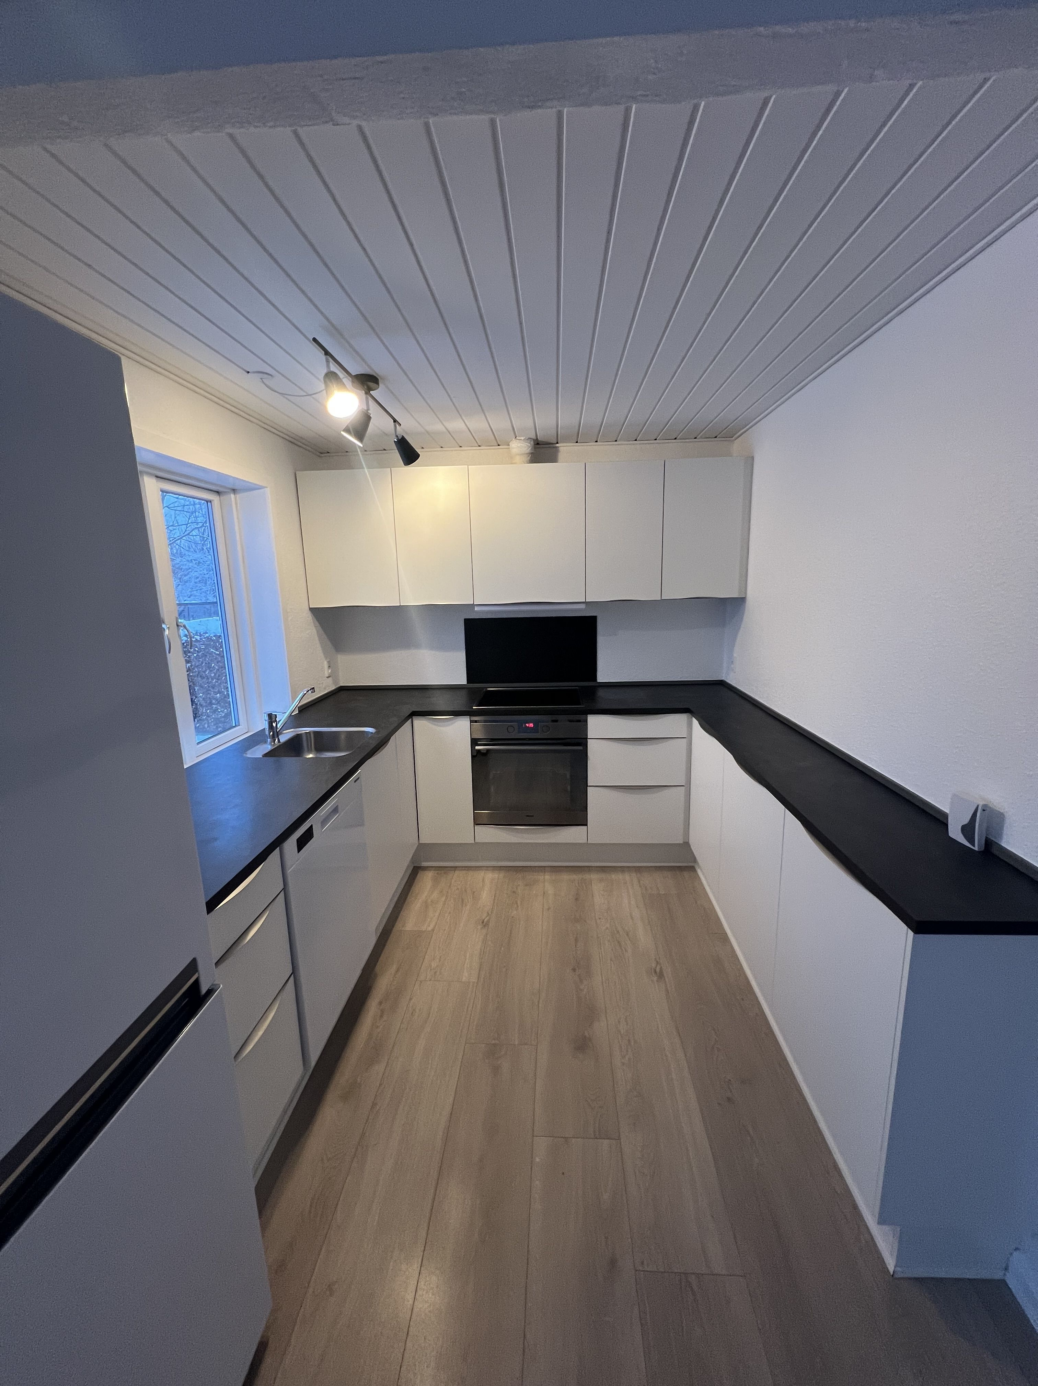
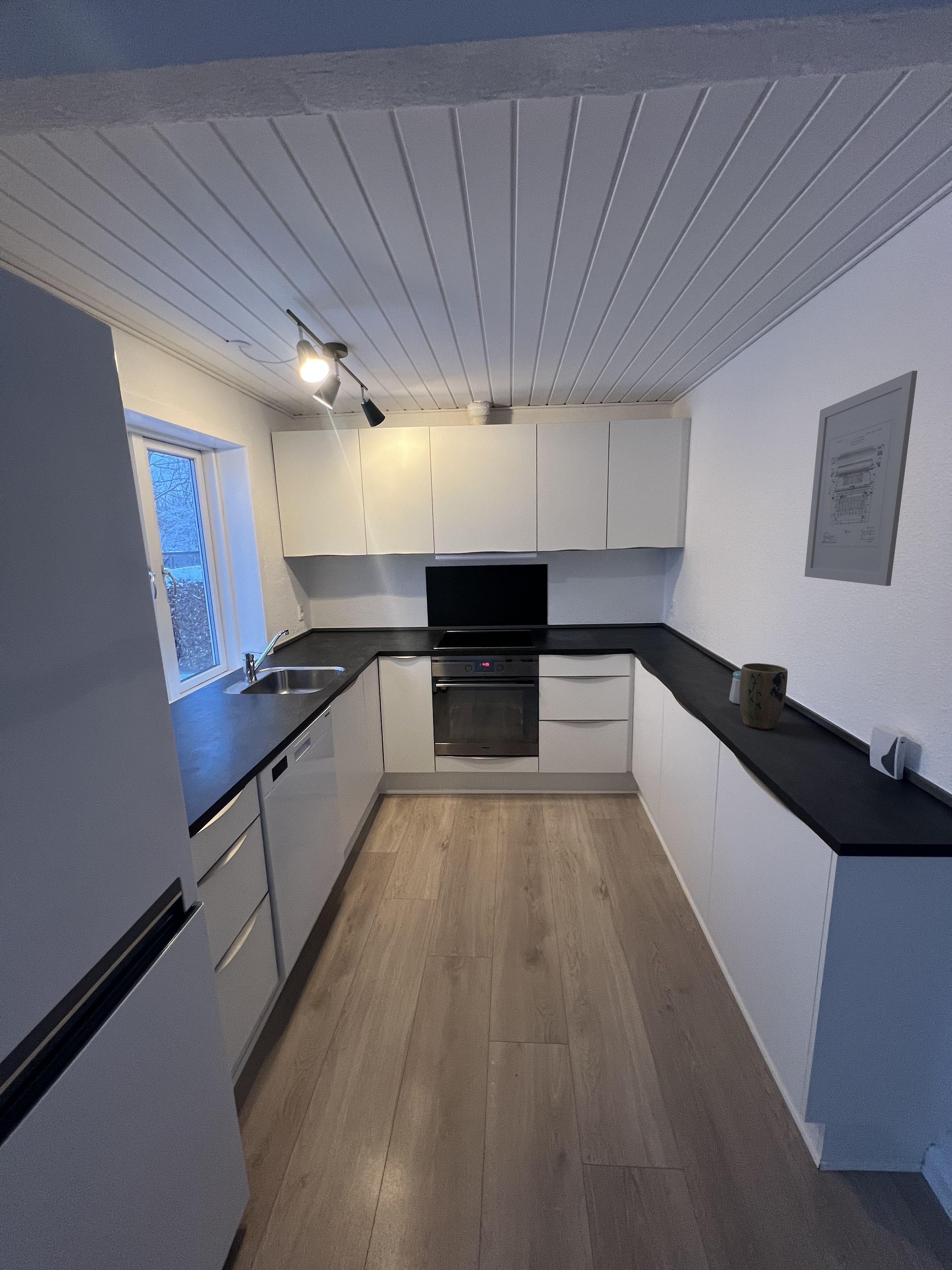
+ plant pot (762, 696)
+ salt shaker (740, 687)
+ wall art (852, 489)
